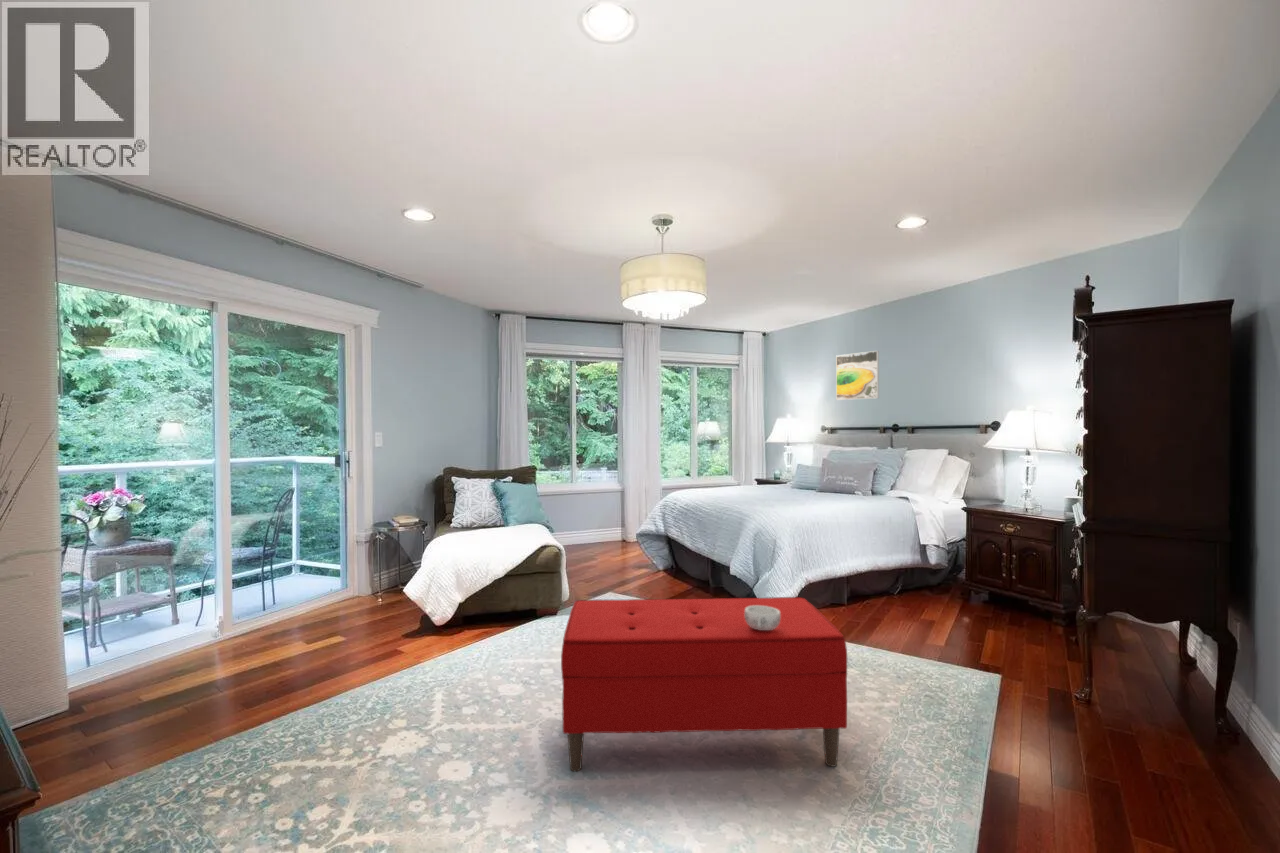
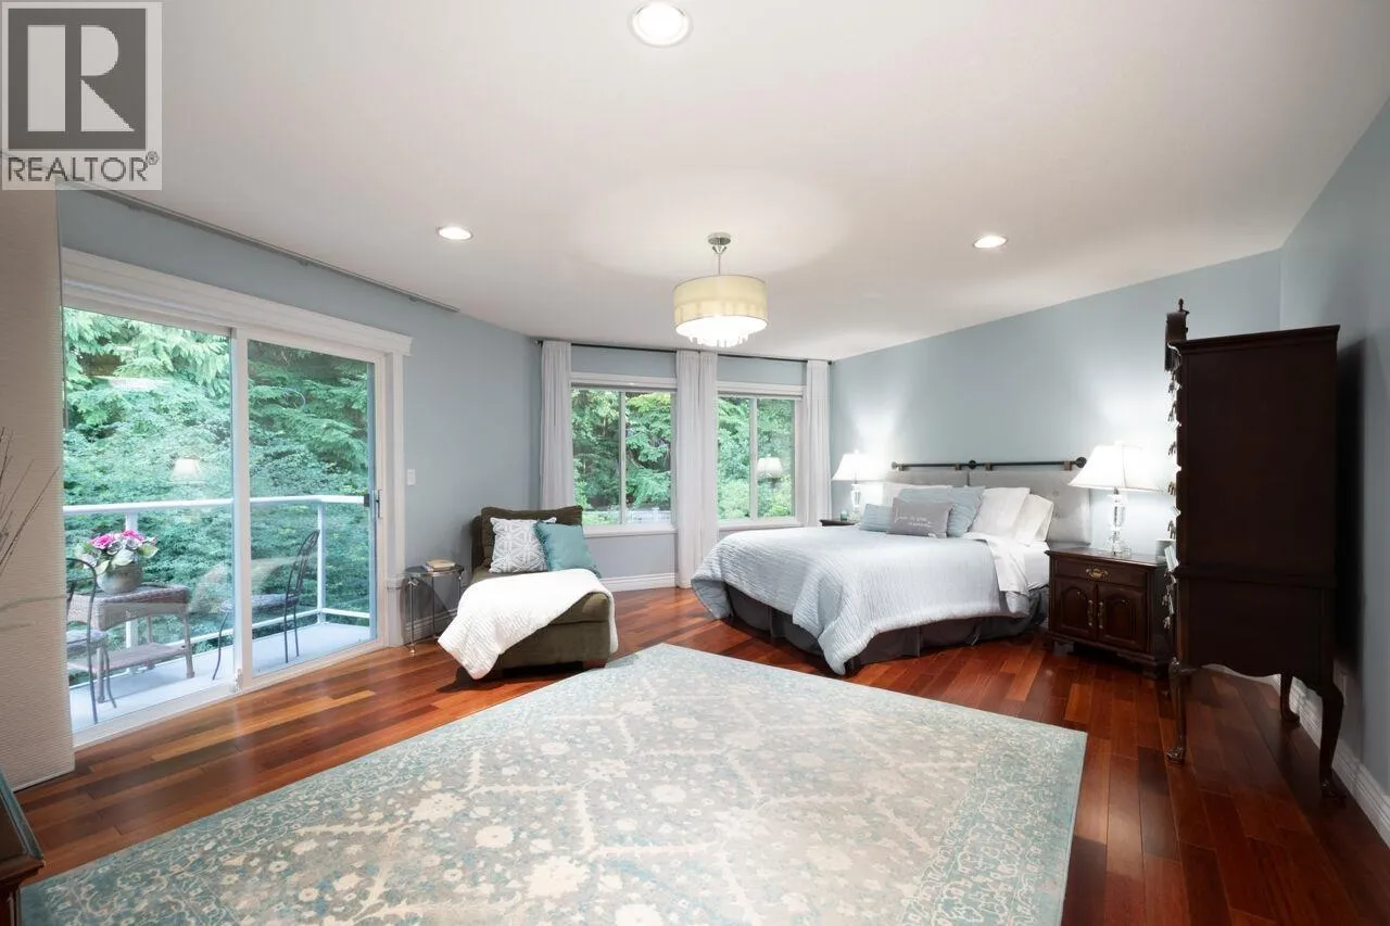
- decorative bowl (761, 619)
- bench (697, 676)
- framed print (856, 376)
